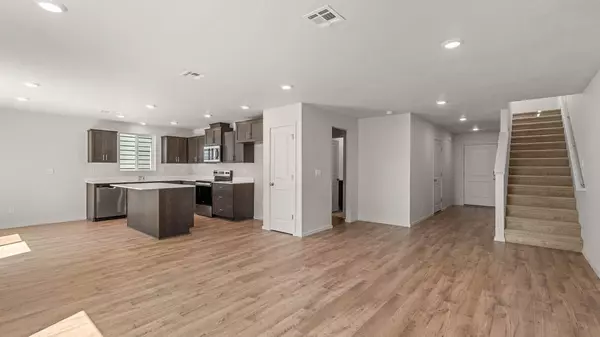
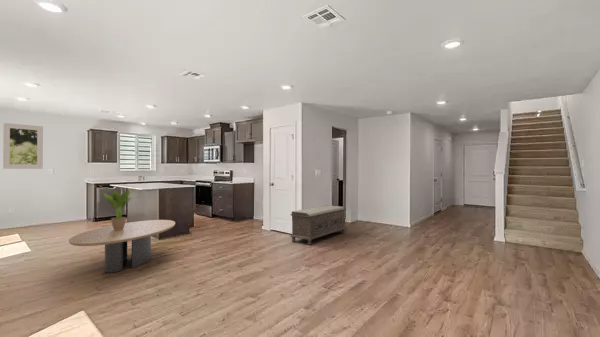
+ potted plant (118, 206)
+ bench (319, 222)
+ coffee table (132, 246)
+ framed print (23, 146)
